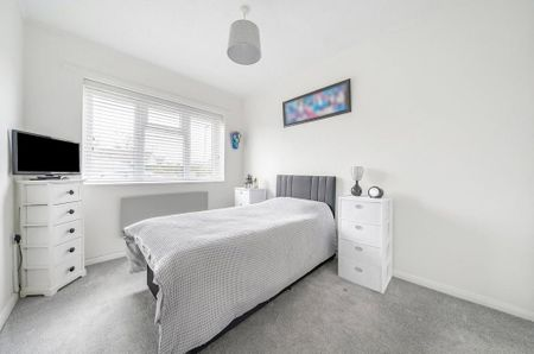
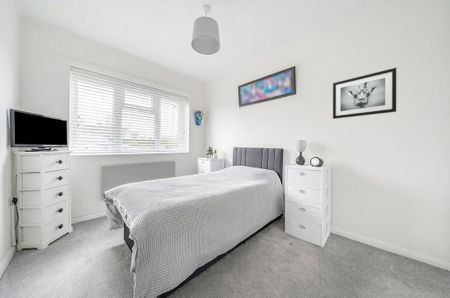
+ wall art (361, 96)
